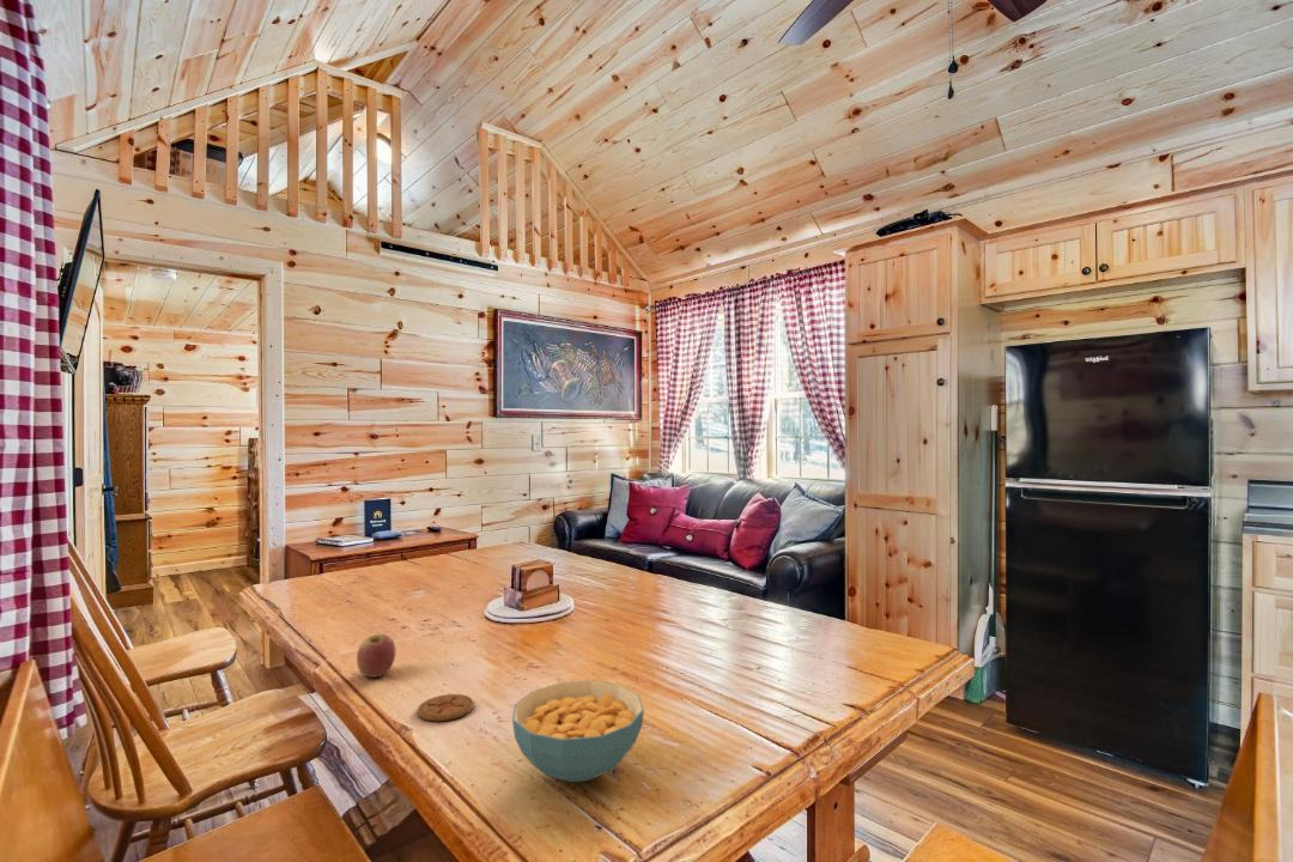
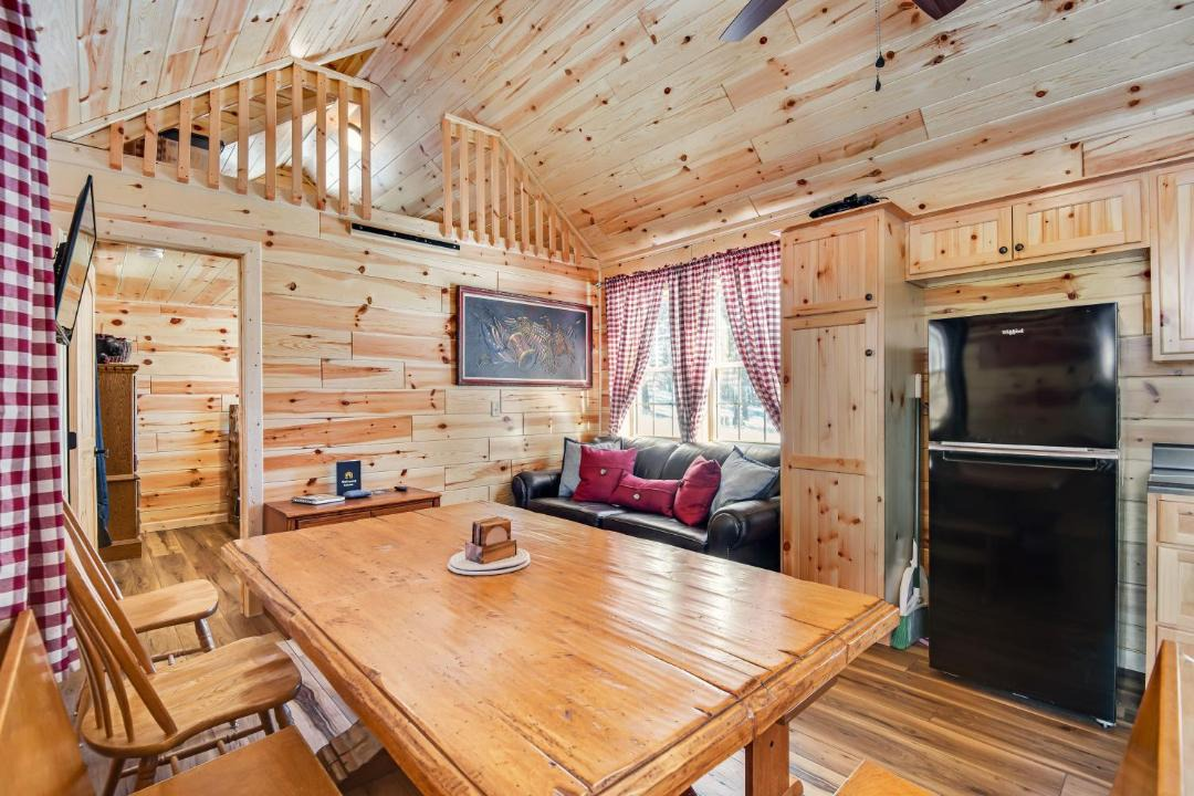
- coaster (445, 706)
- cereal bowl (578, 739)
- apple (376, 655)
